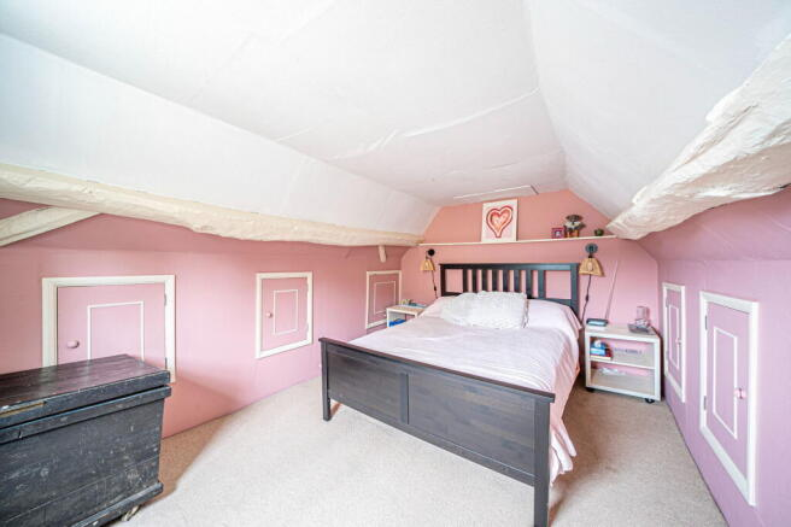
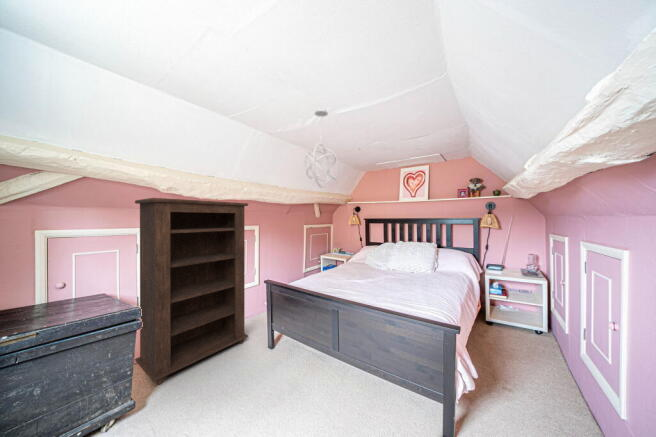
+ bookshelf (196, 277)
+ pendant light (322, 147)
